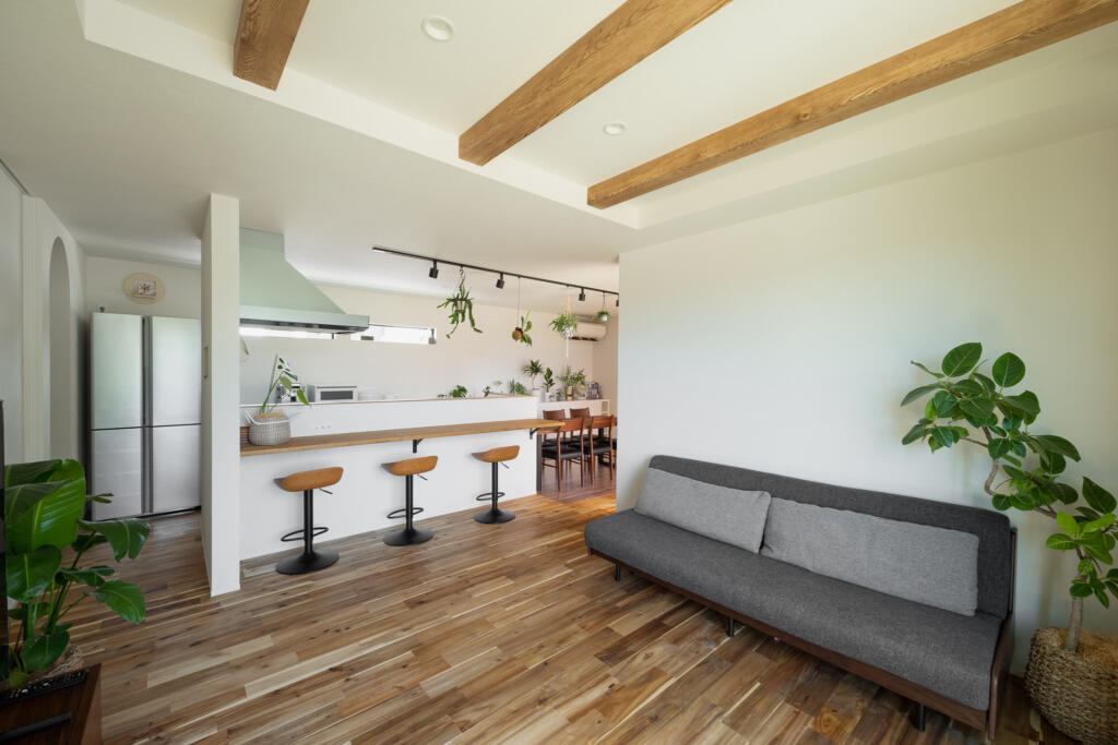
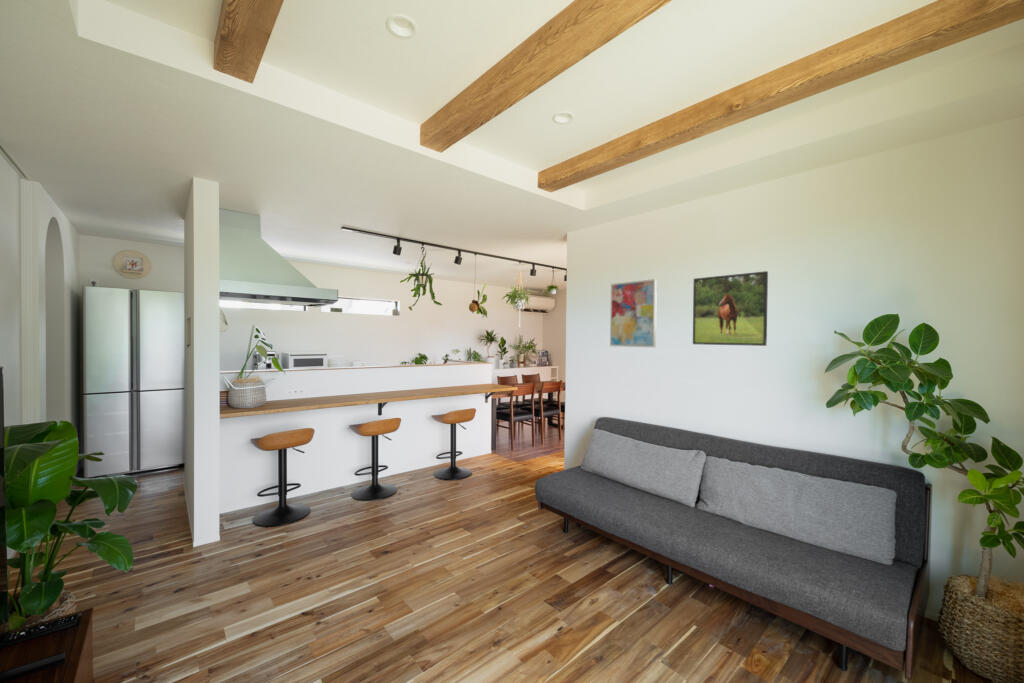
+ wall art (632, 314)
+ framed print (727, 310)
